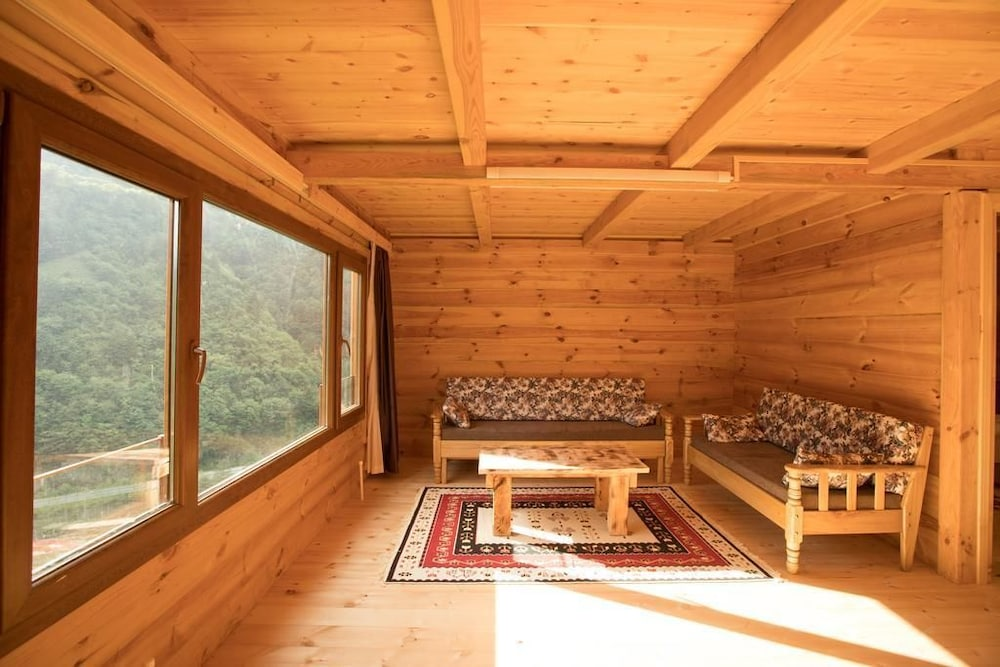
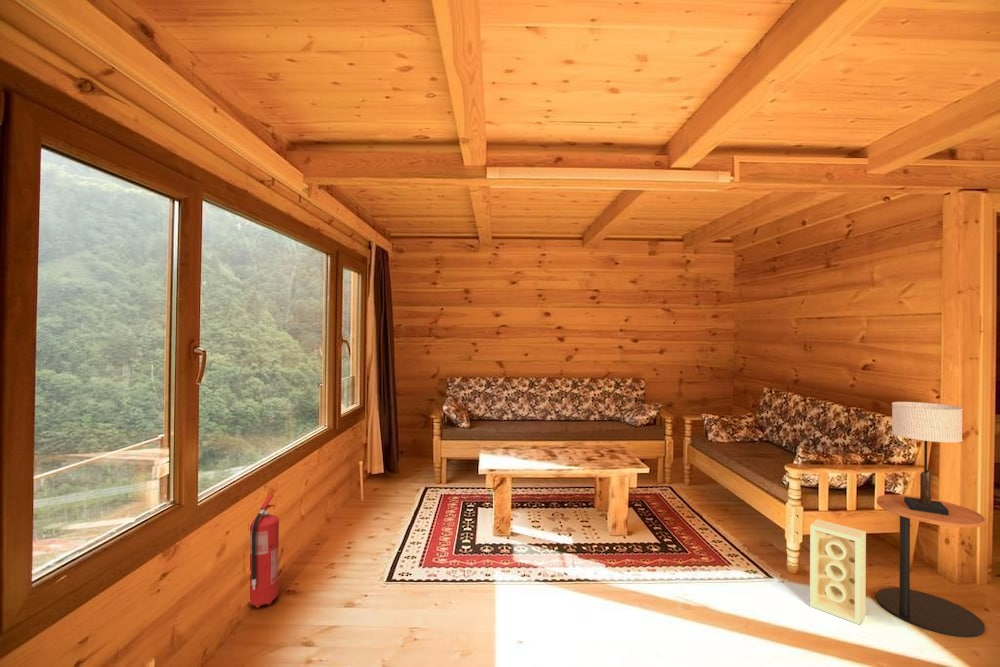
+ table lamp (925, 455)
+ fire extinguisher (263, 551)
+ speaker (837, 569)
+ side table (909, 559)
